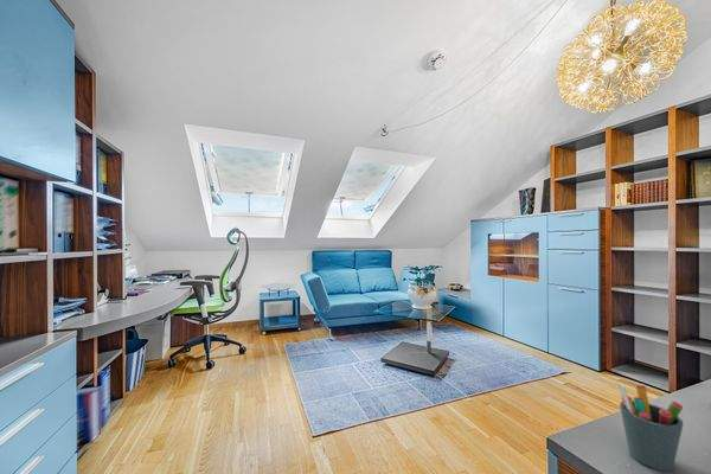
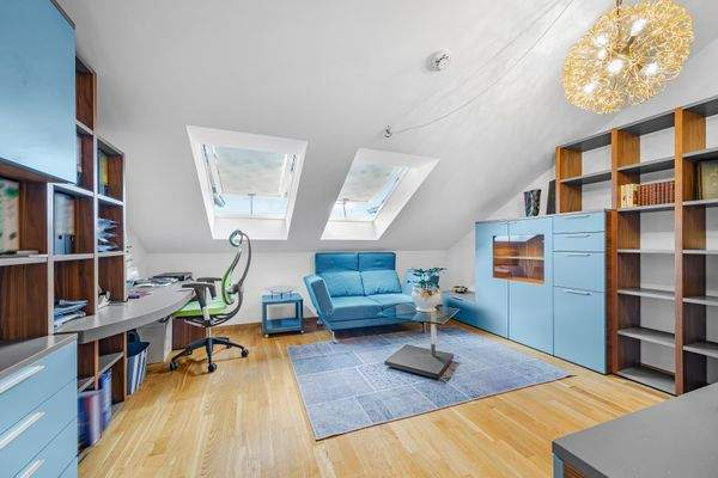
- pen holder (649, 422)
